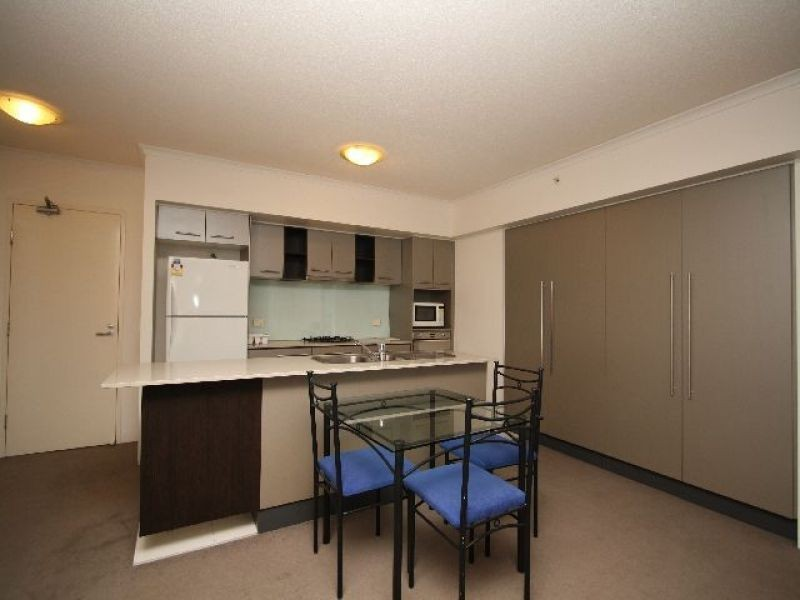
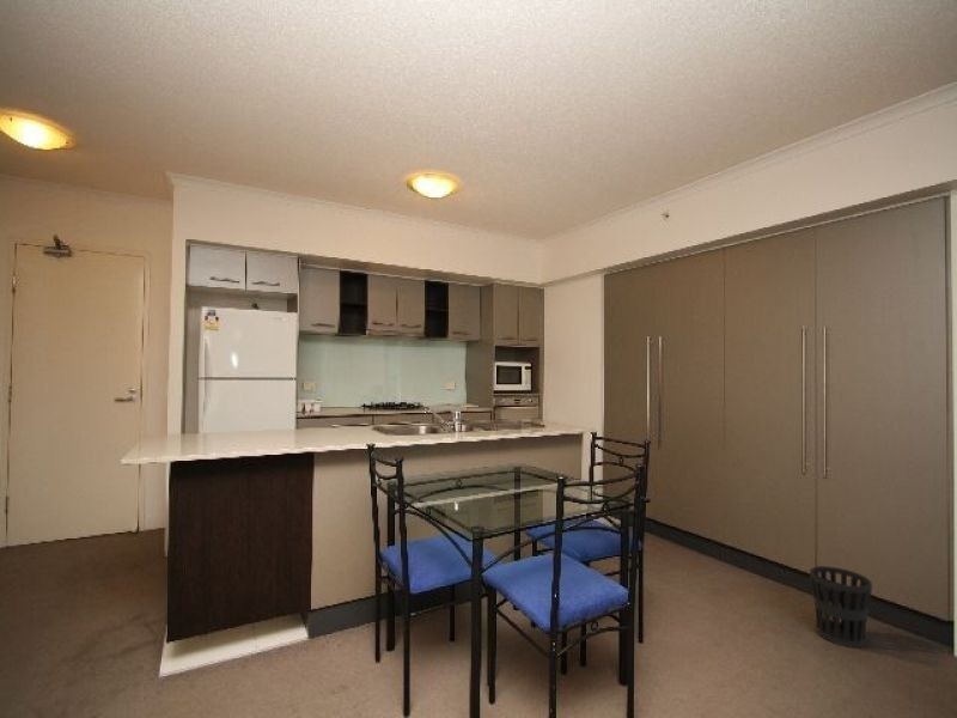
+ wastebasket (839, 606)
